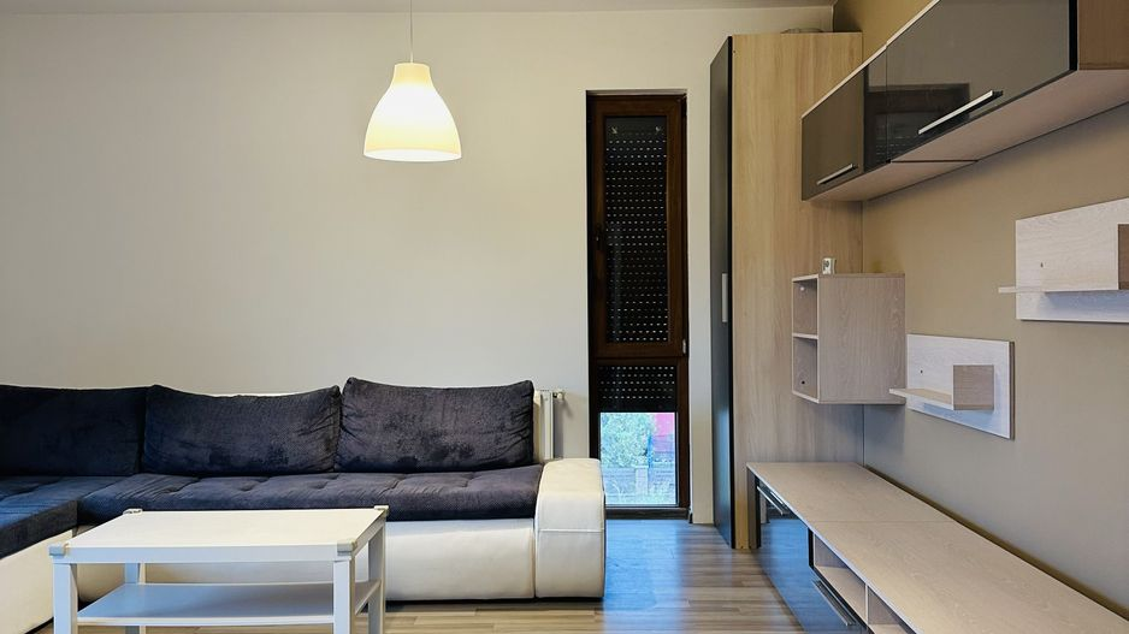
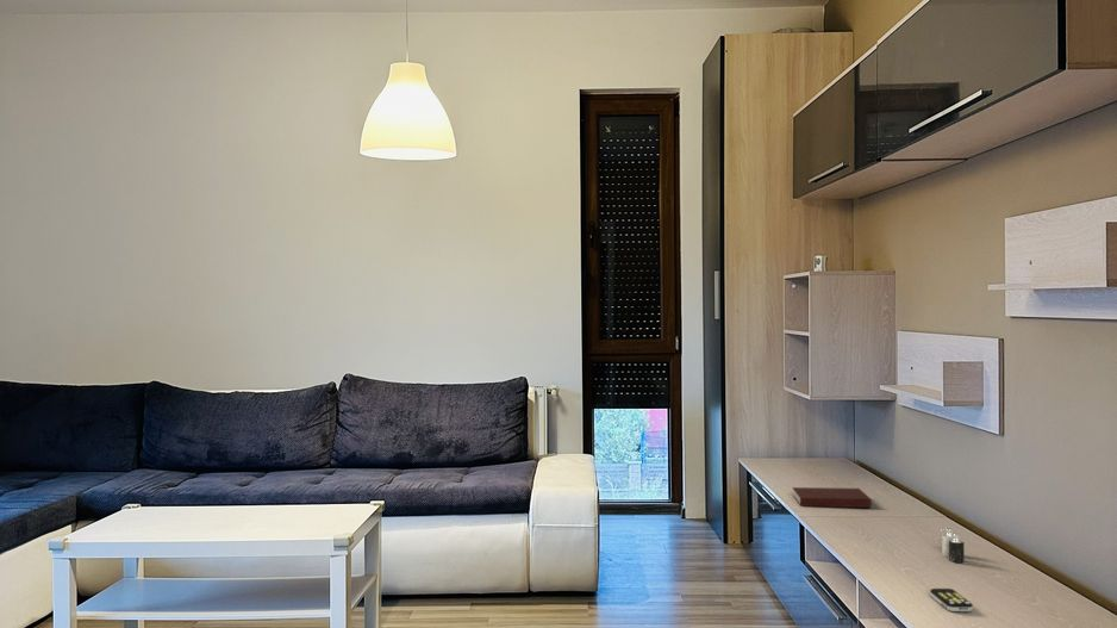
+ remote control (950, 599)
+ notebook (830, 497)
+ candle (951, 545)
